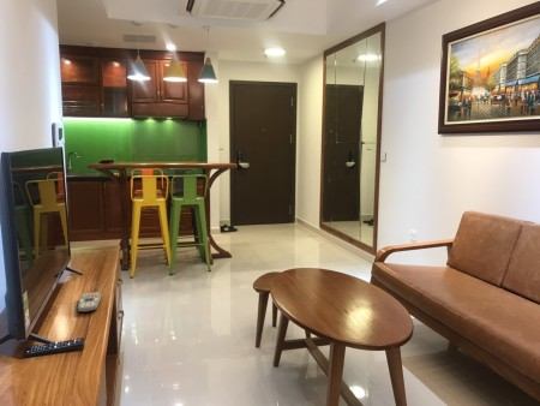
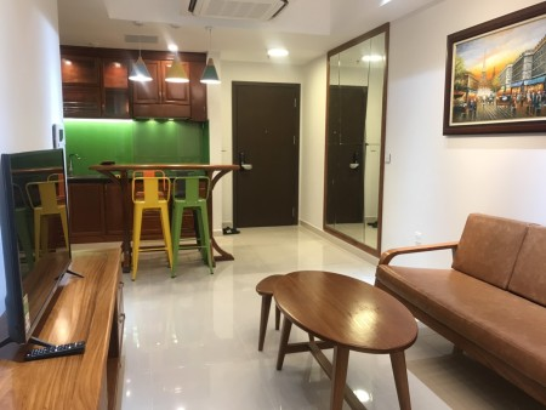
- remote control (89, 301)
